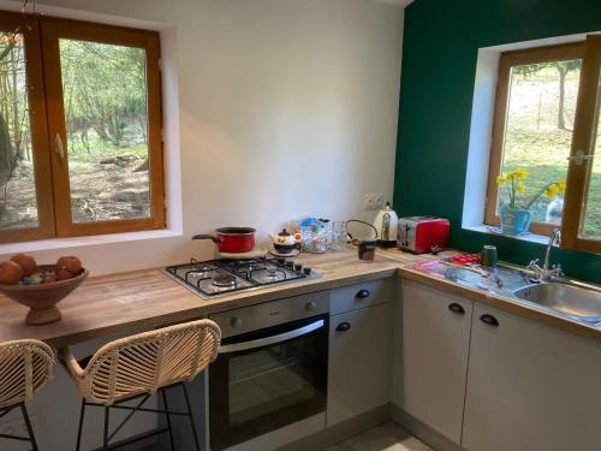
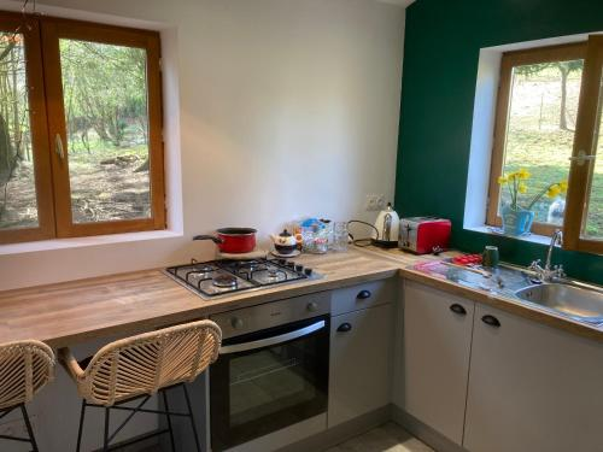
- fruit bowl (41, 287)
- cup (365, 249)
